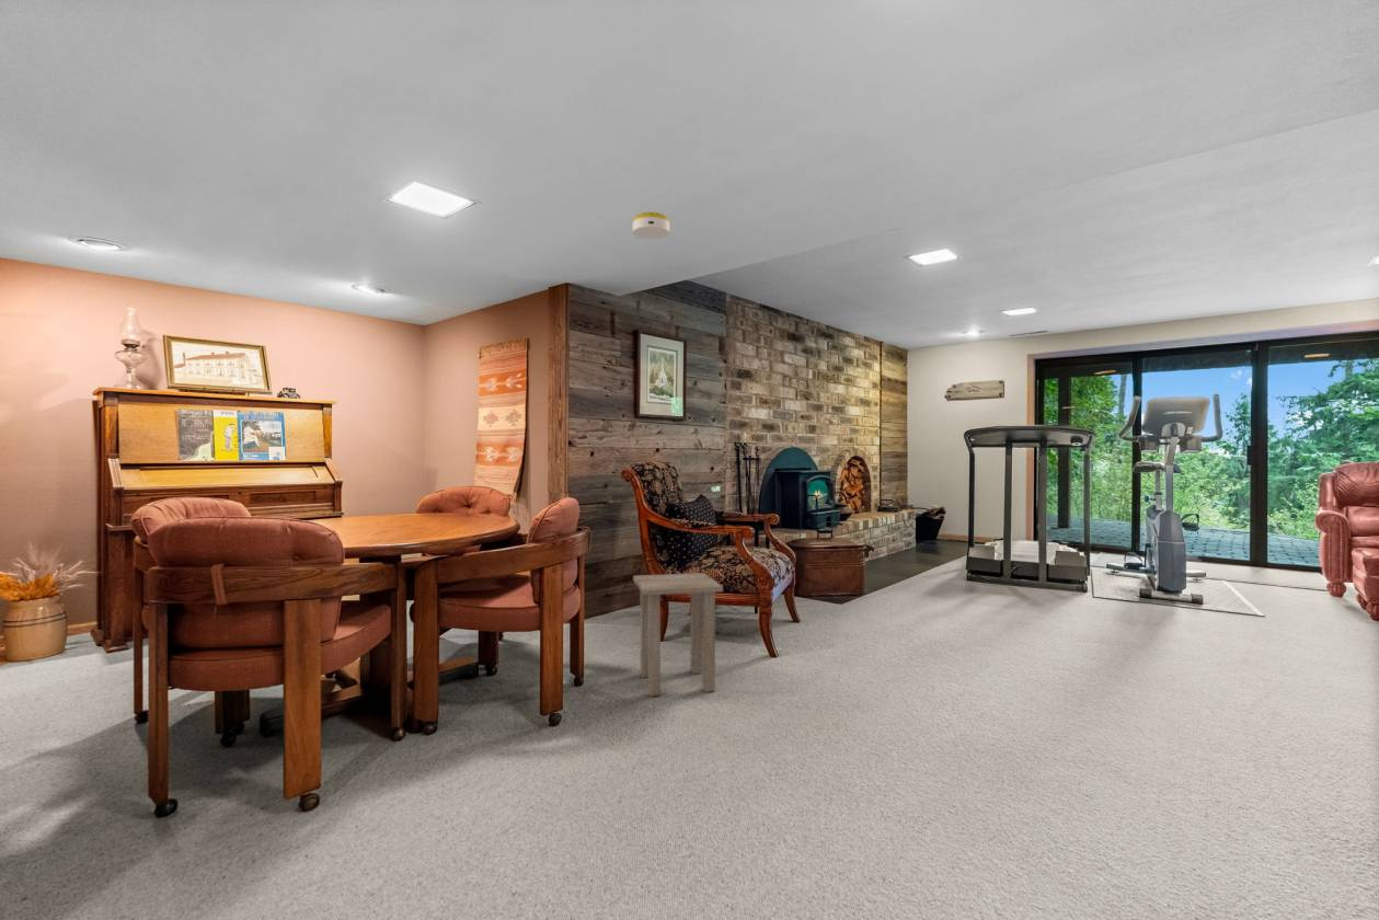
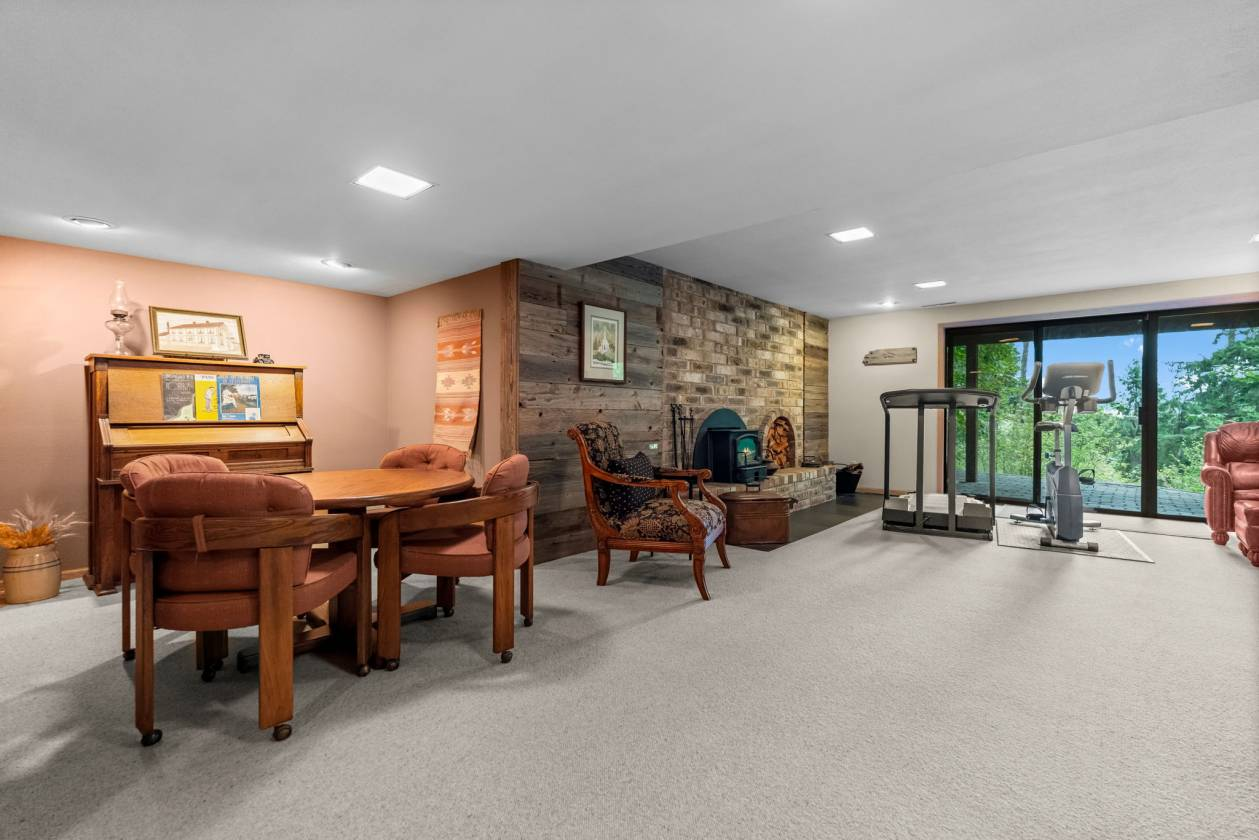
- side table (691, 631)
- smoke detector (651, 225)
